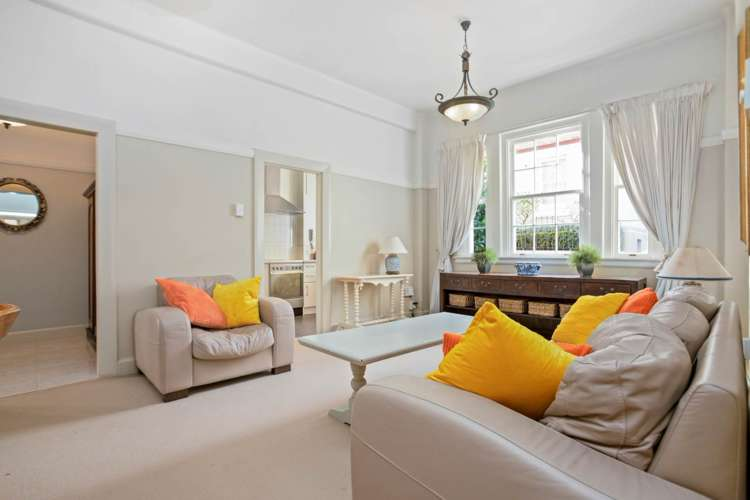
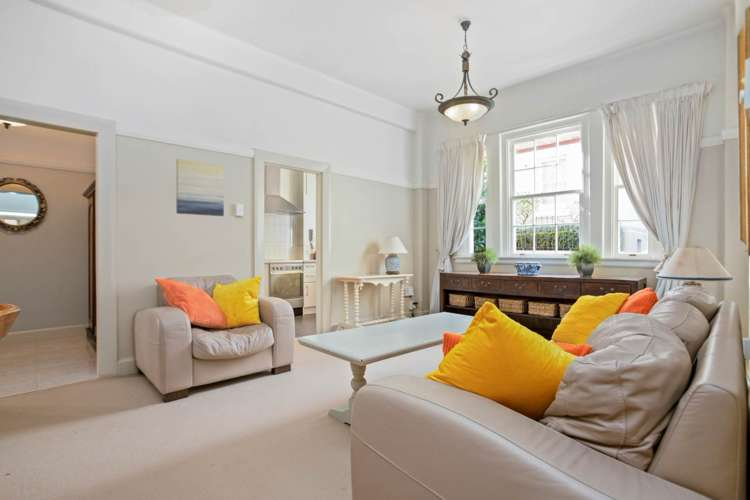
+ wall art (201, 188)
